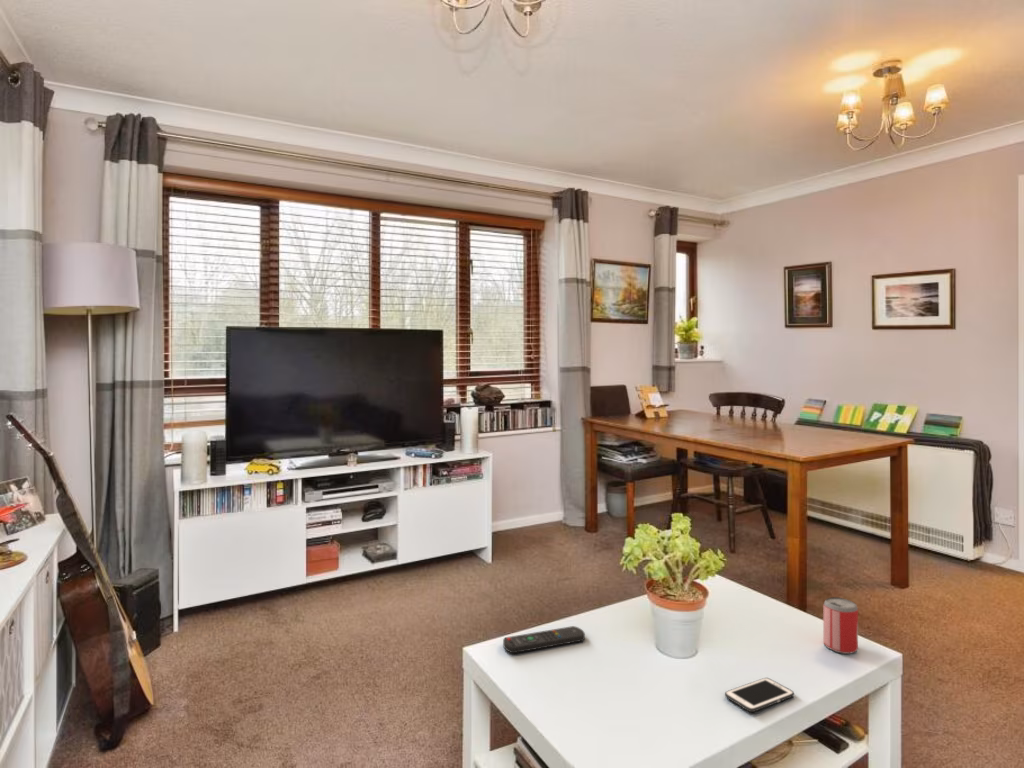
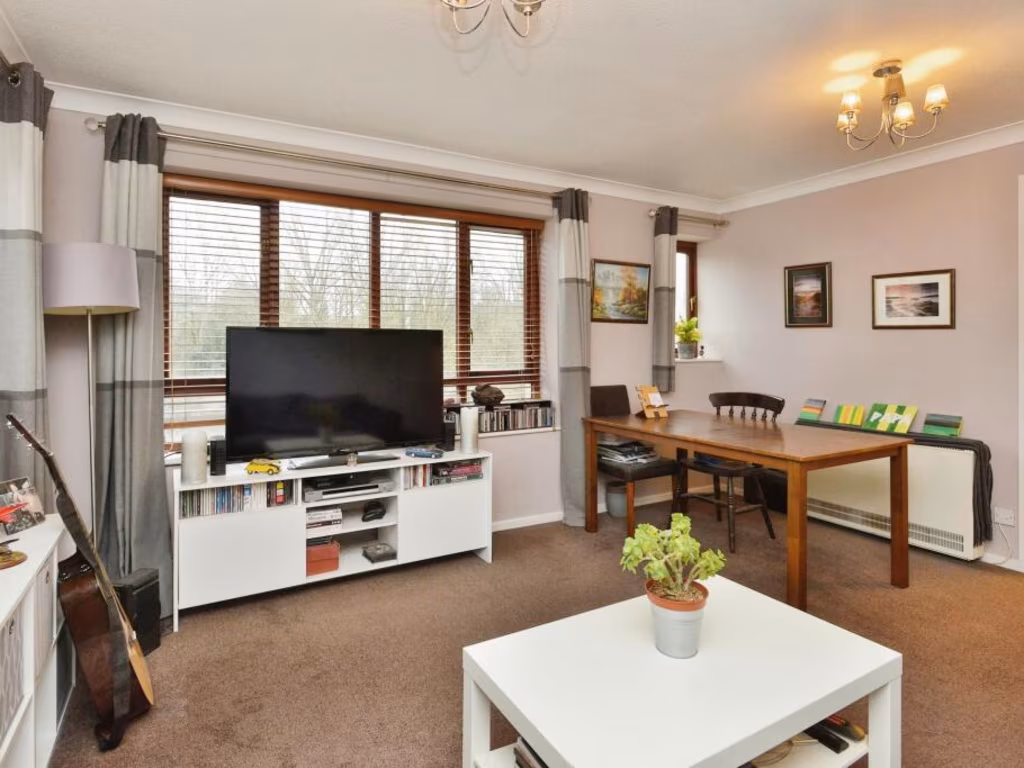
- beer can (840, 624)
- remote control (544, 638)
- cell phone (759, 694)
